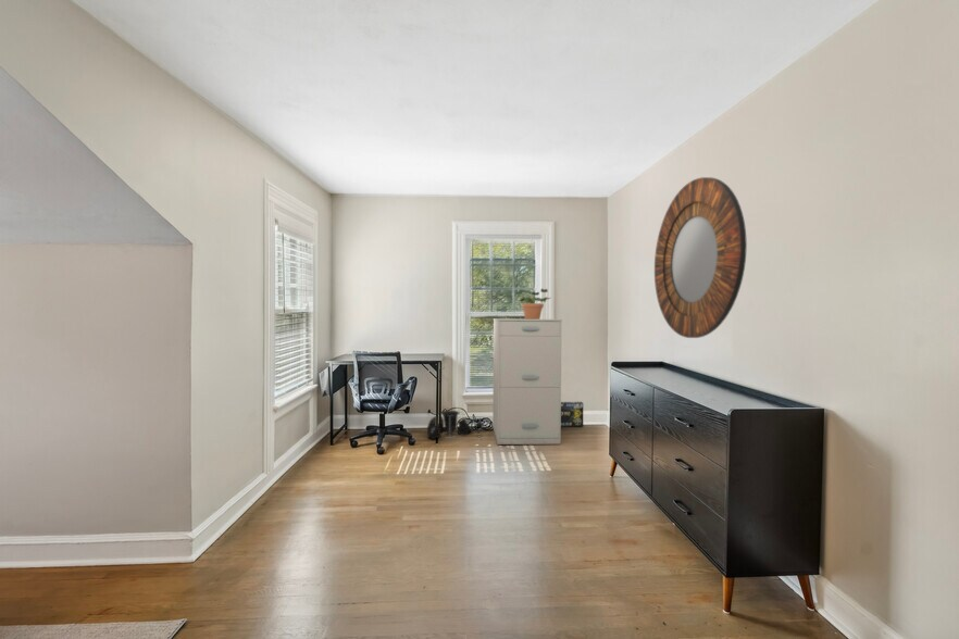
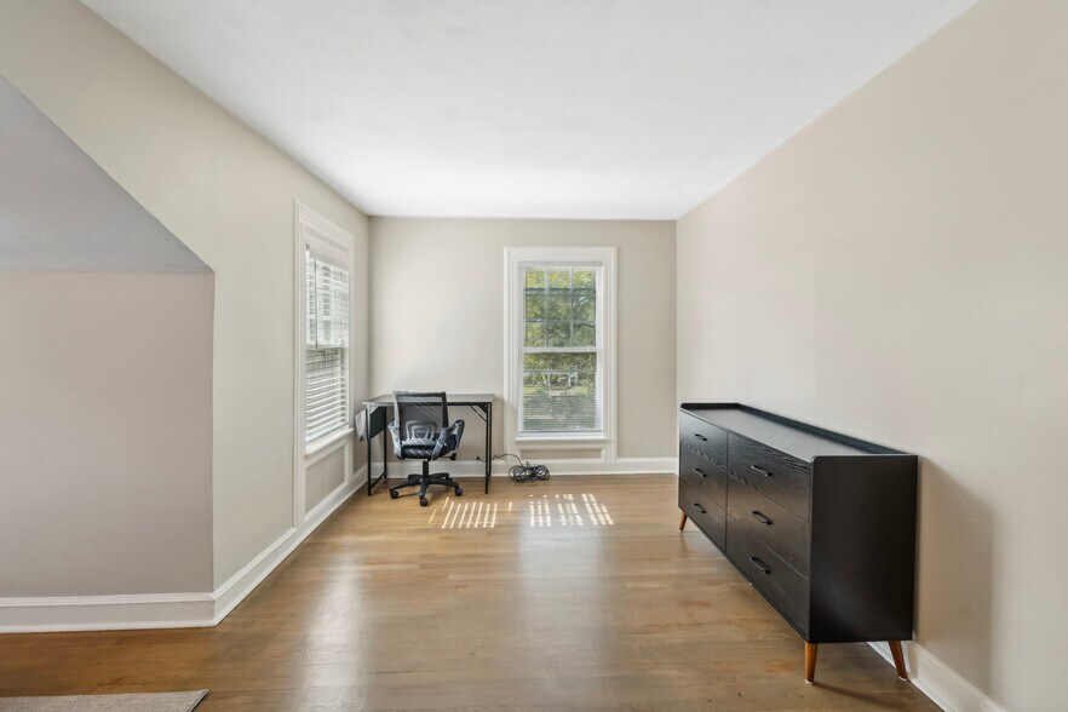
- home mirror (692, 260)
- filing cabinet (524, 377)
- box (568, 414)
- potted plant (535, 303)
- trash can (449, 423)
